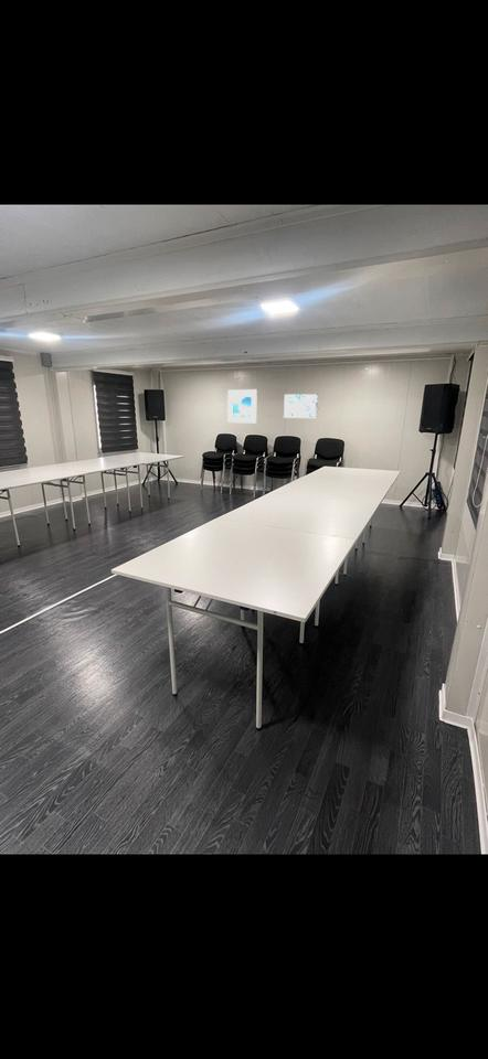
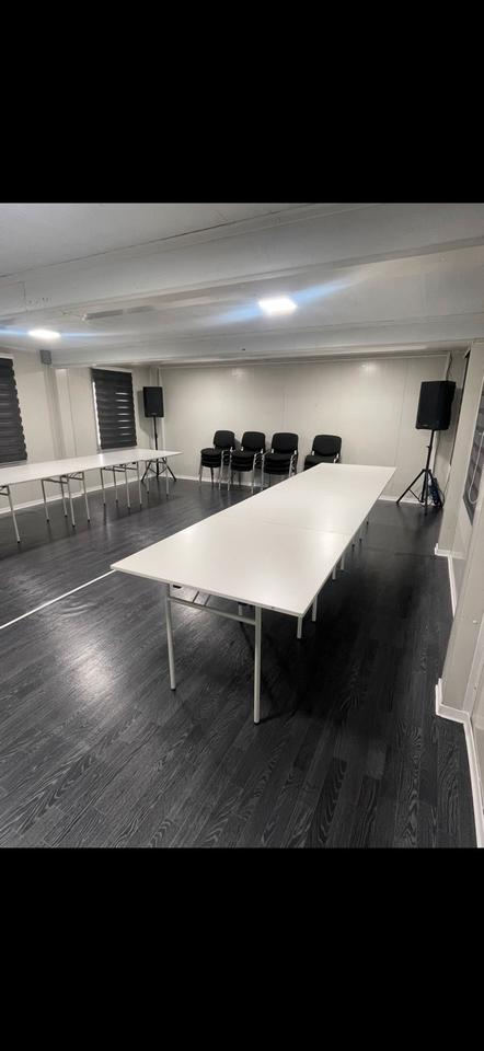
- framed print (242, 406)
- wall art (300, 406)
